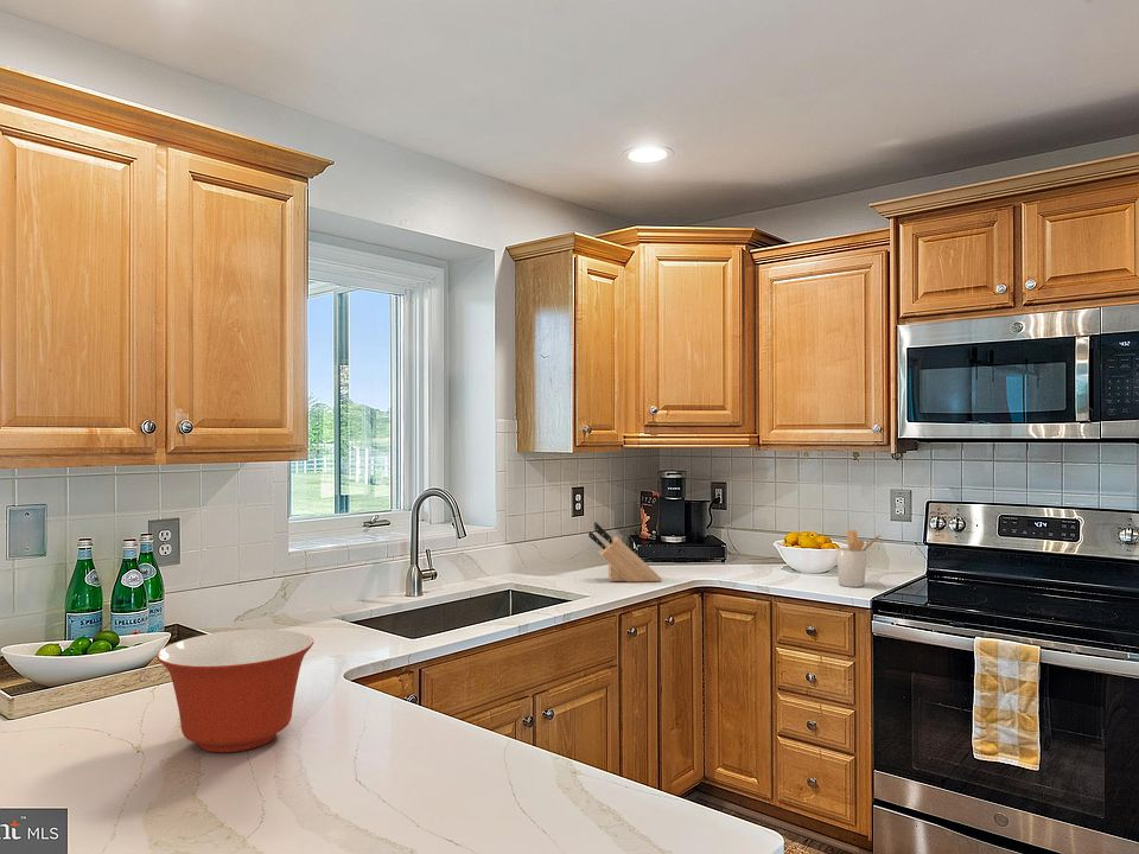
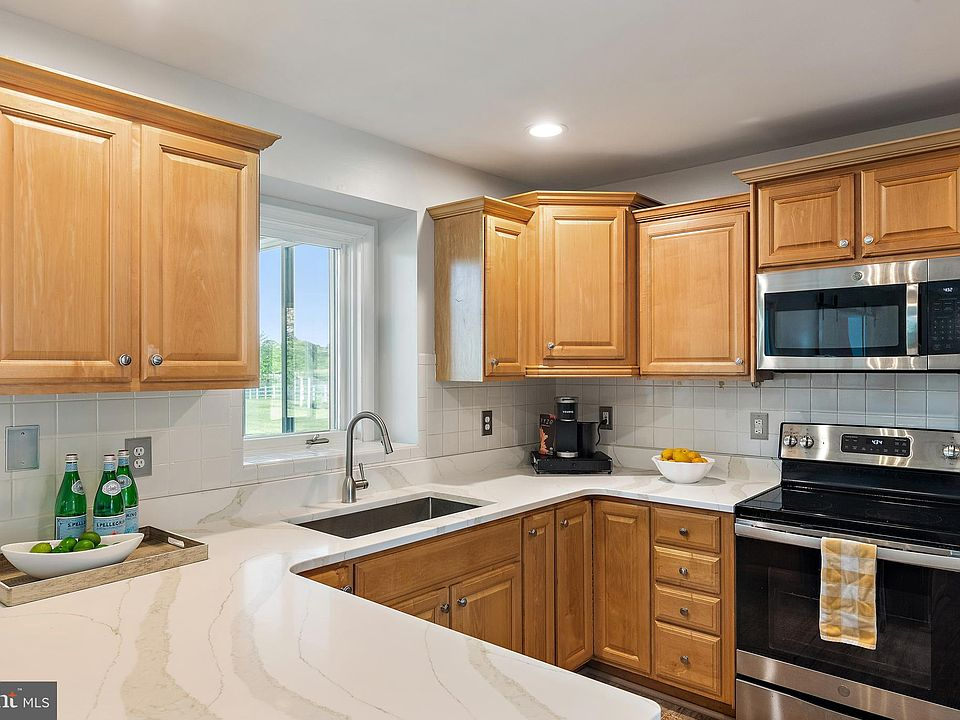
- mixing bowl (237, 692)
- knife block (624, 550)
- utensil holder (859, 557)
